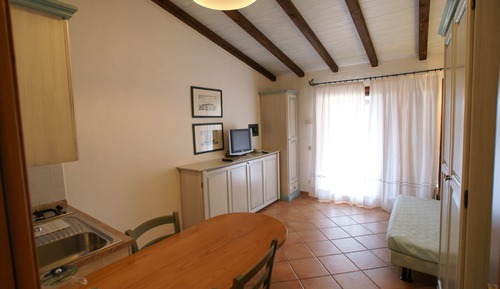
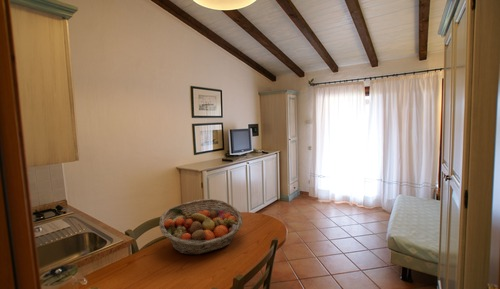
+ fruit basket (202, 224)
